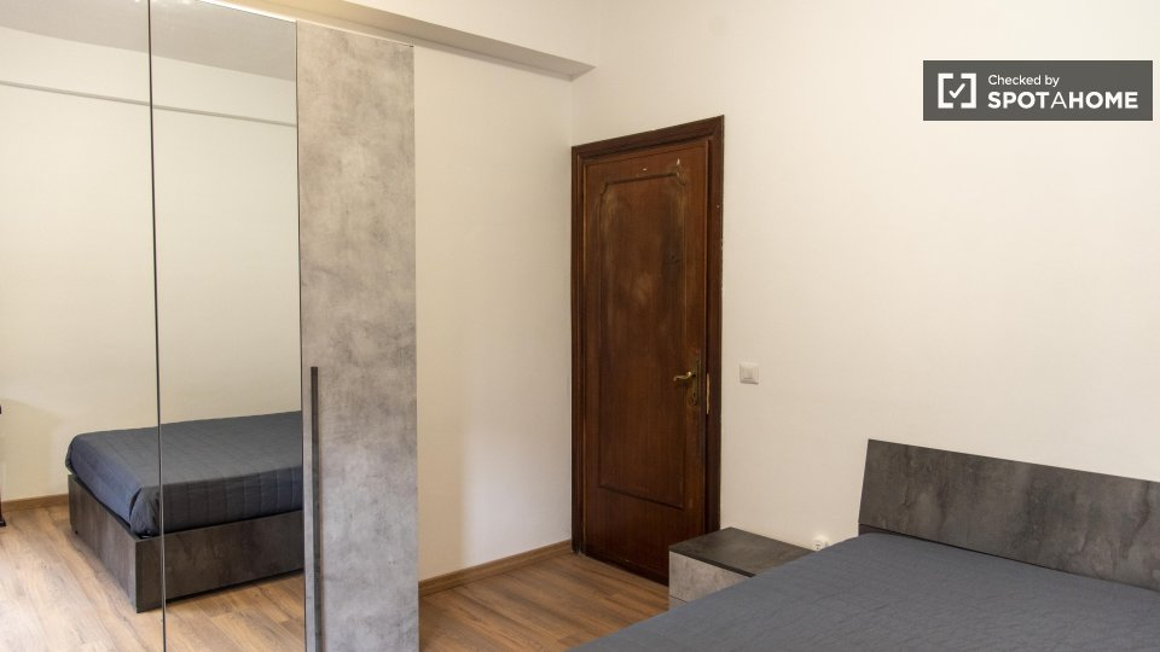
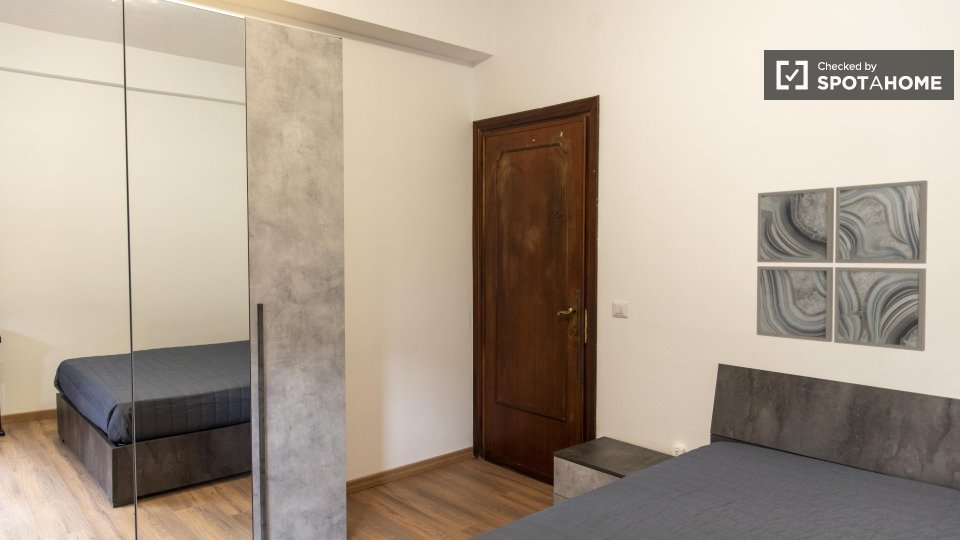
+ wall art (835, 267)
